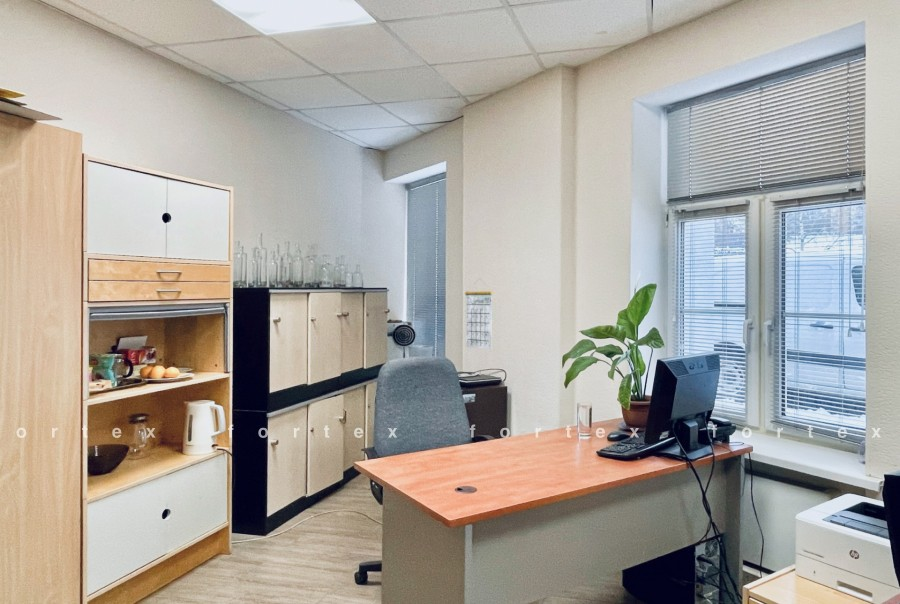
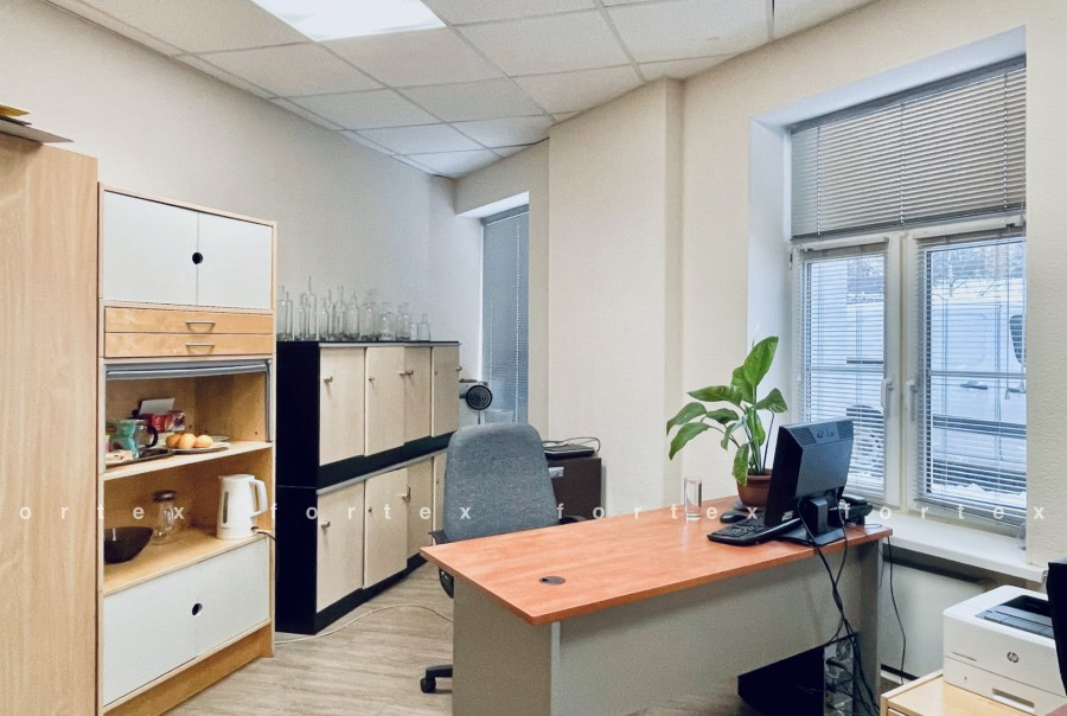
- calendar (478, 313)
